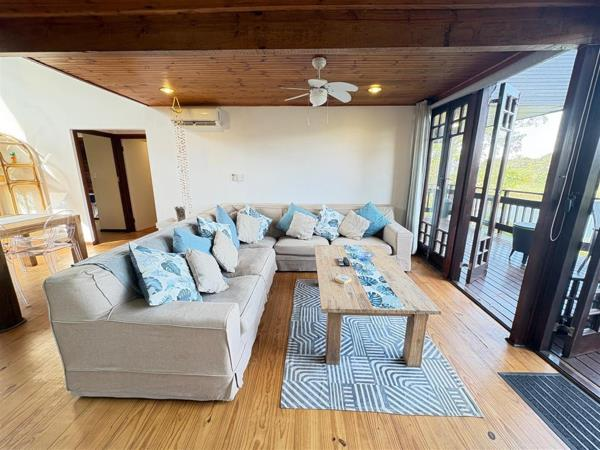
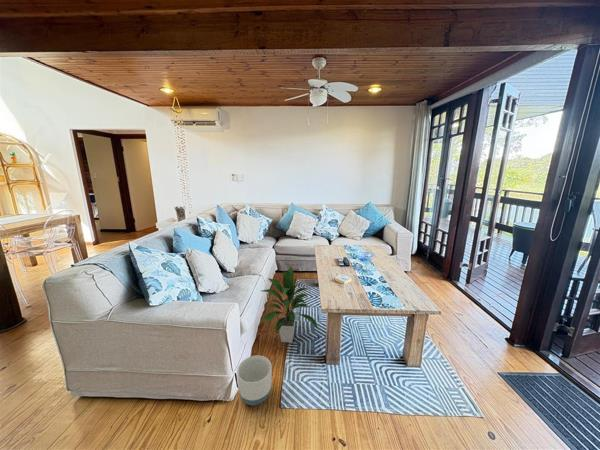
+ indoor plant (289, 306)
+ planter (255, 383)
